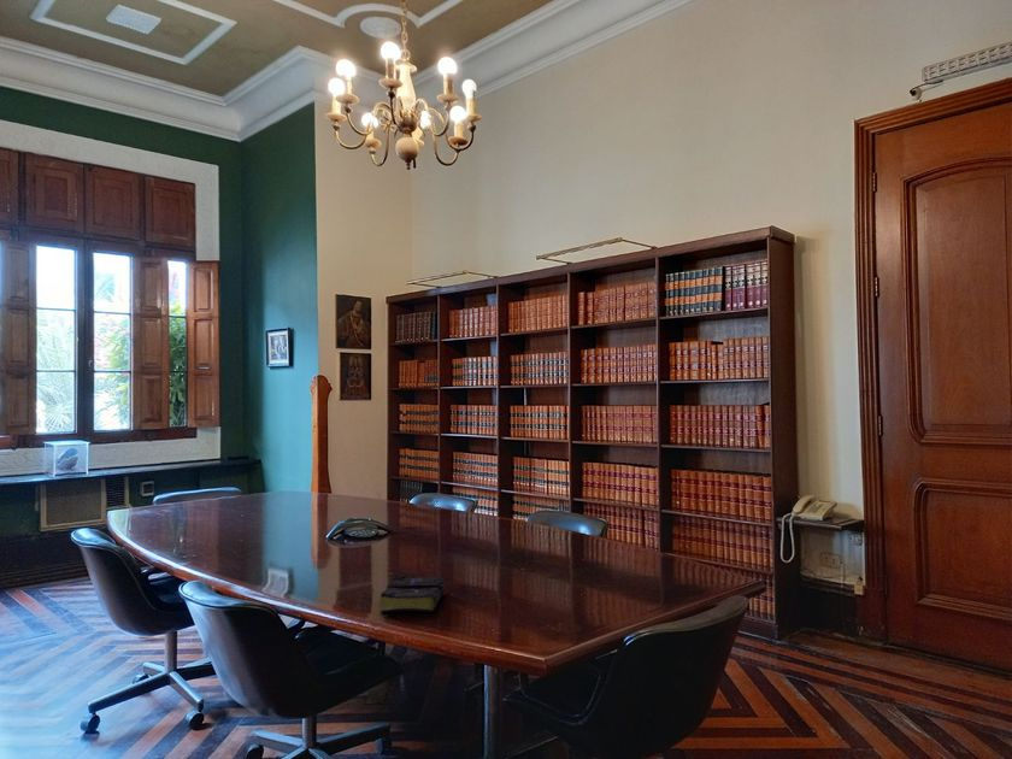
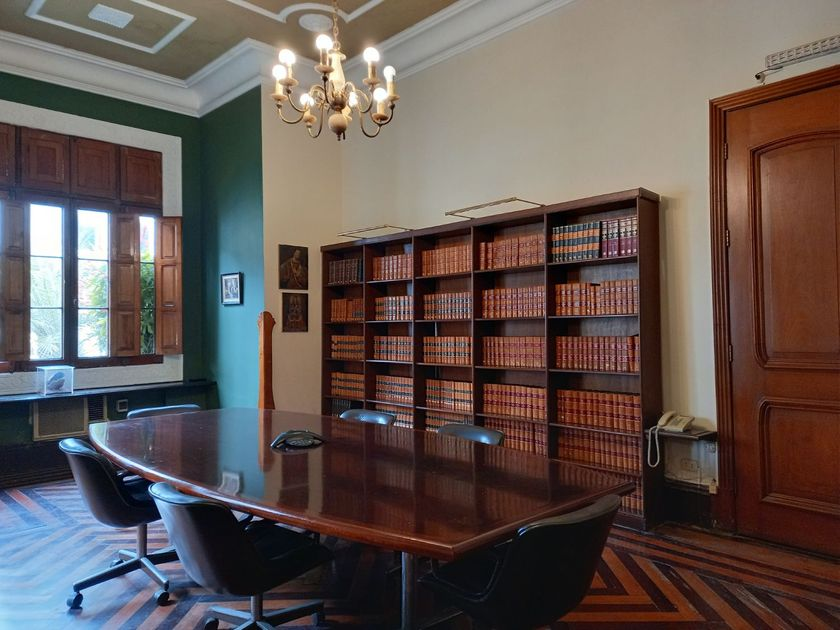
- book (414, 593)
